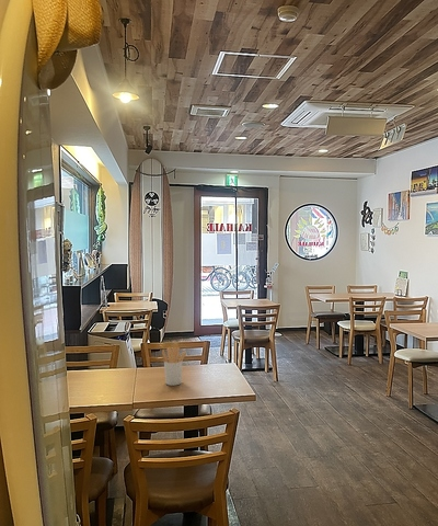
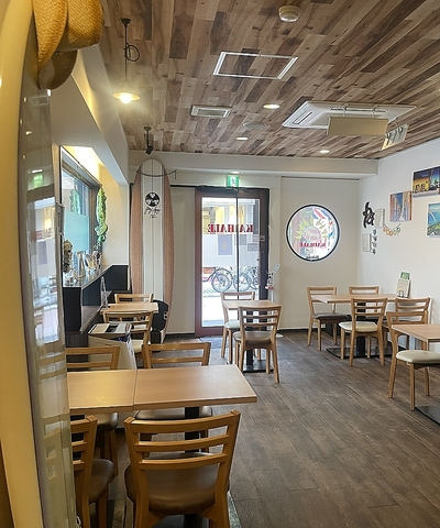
- utensil holder (173, 364)
